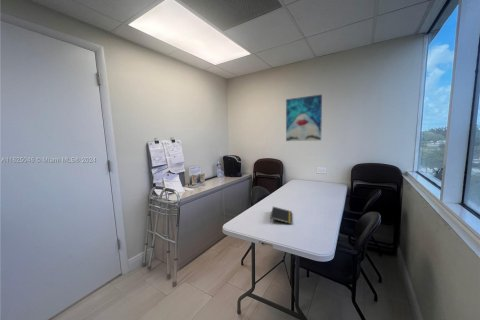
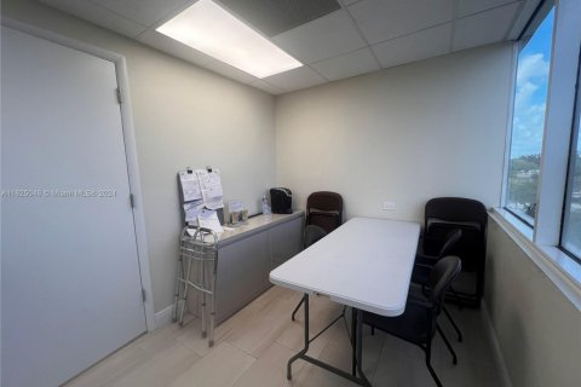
- notepad (281, 214)
- wall art (303, 119)
